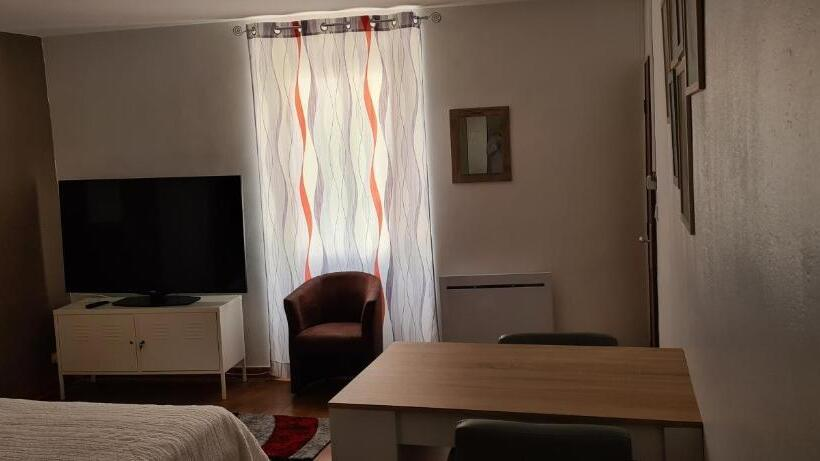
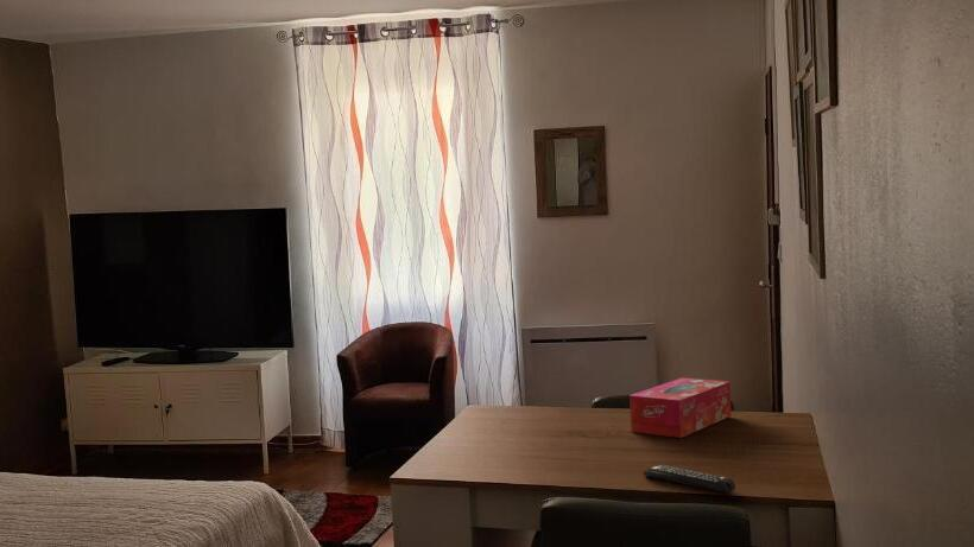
+ remote control (688, 477)
+ tissue box (681, 406)
